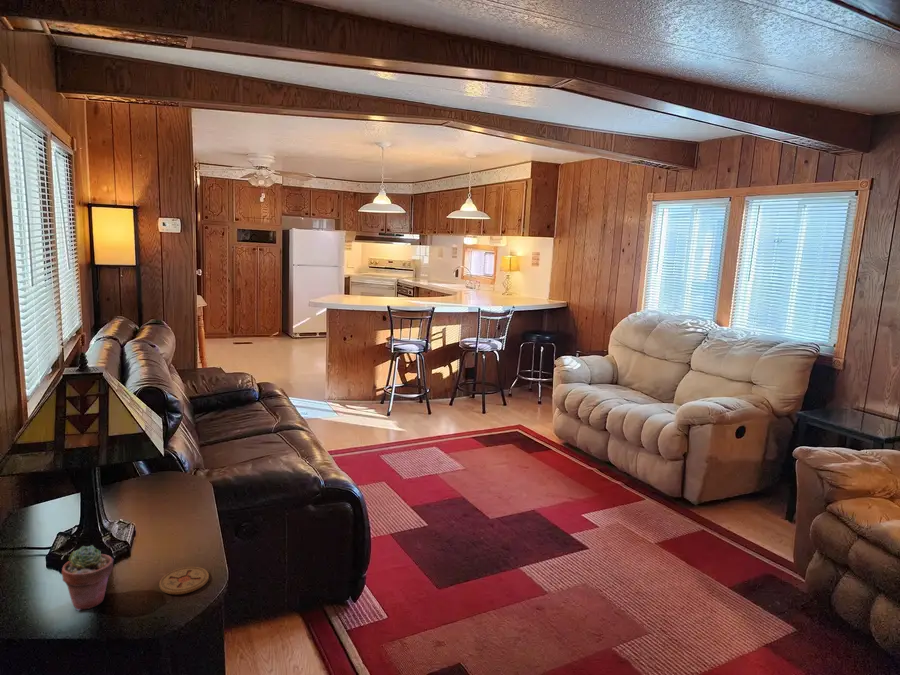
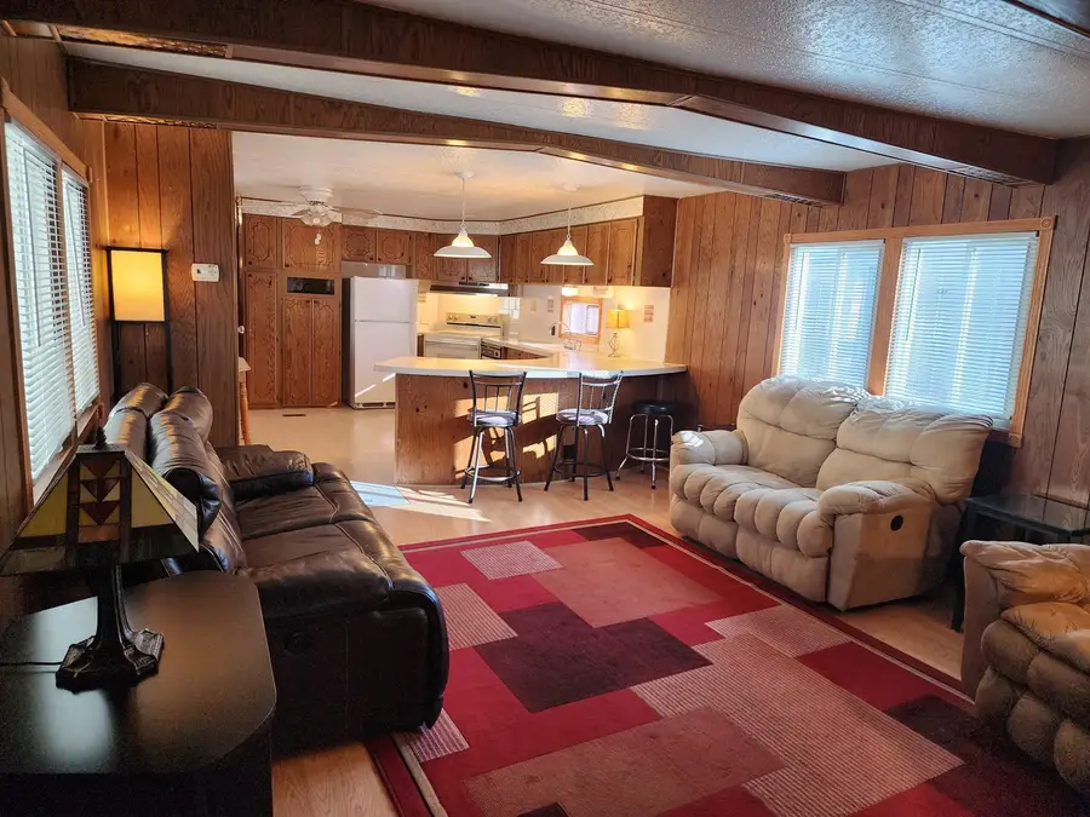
- potted succulent (88, 574)
- coaster (184, 580)
